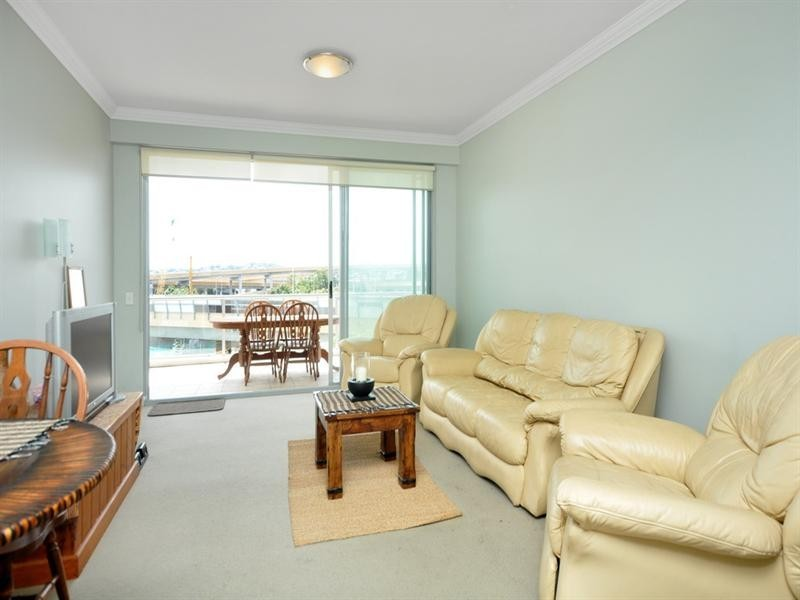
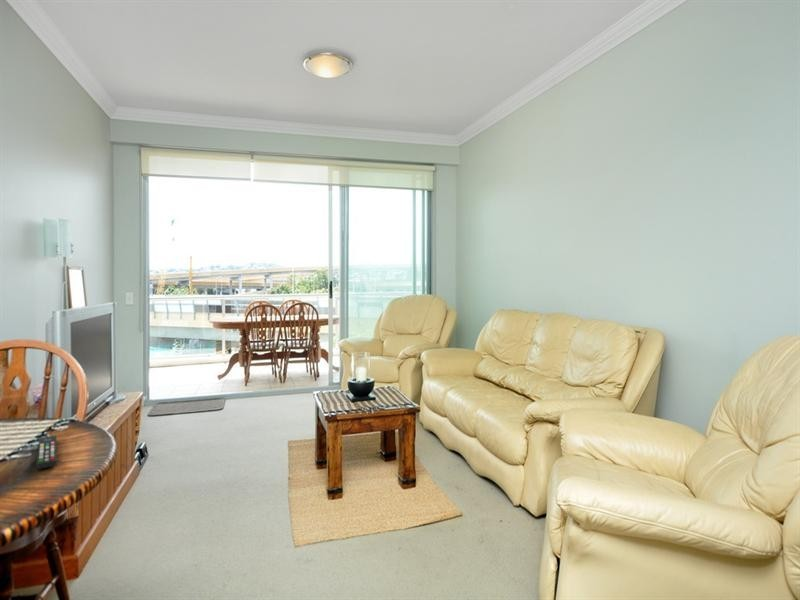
+ remote control (47, 450)
